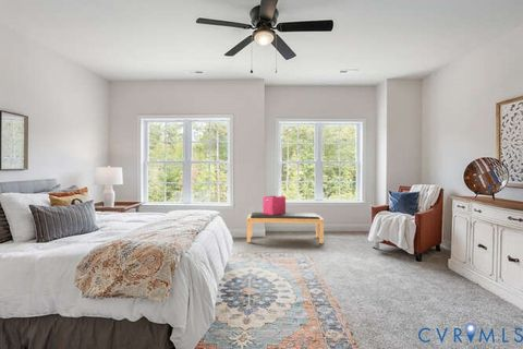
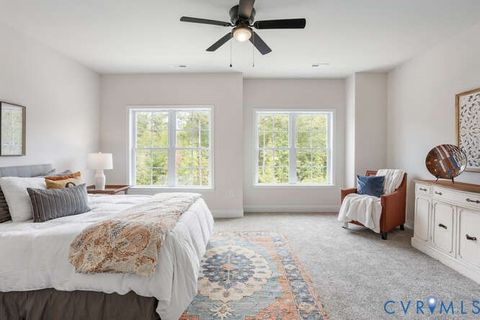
- bench (284, 222)
- storage bin (273, 205)
